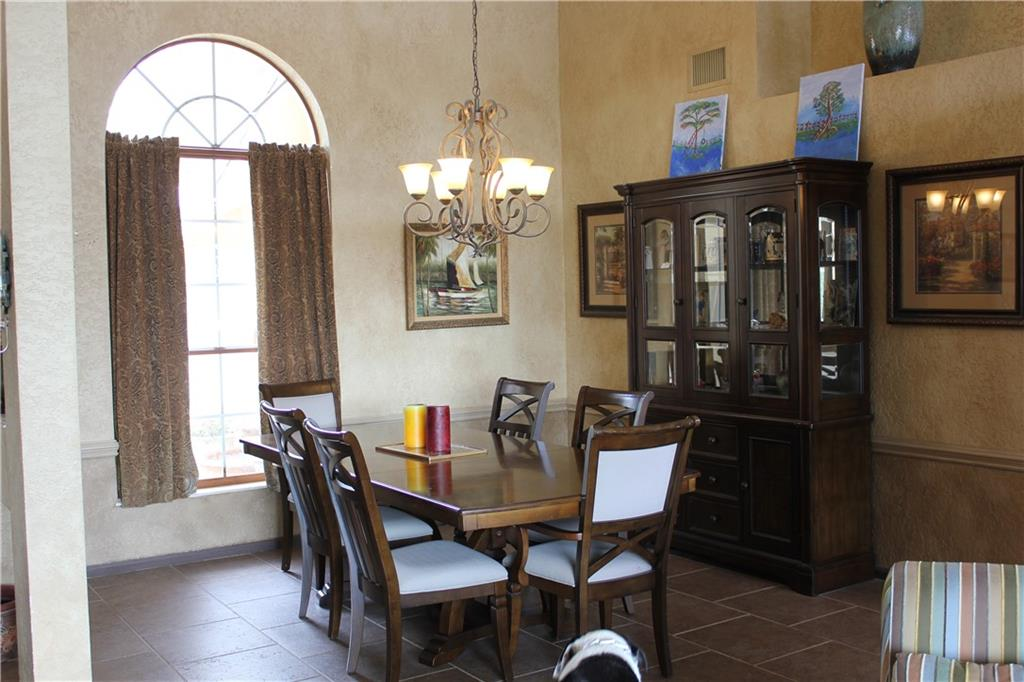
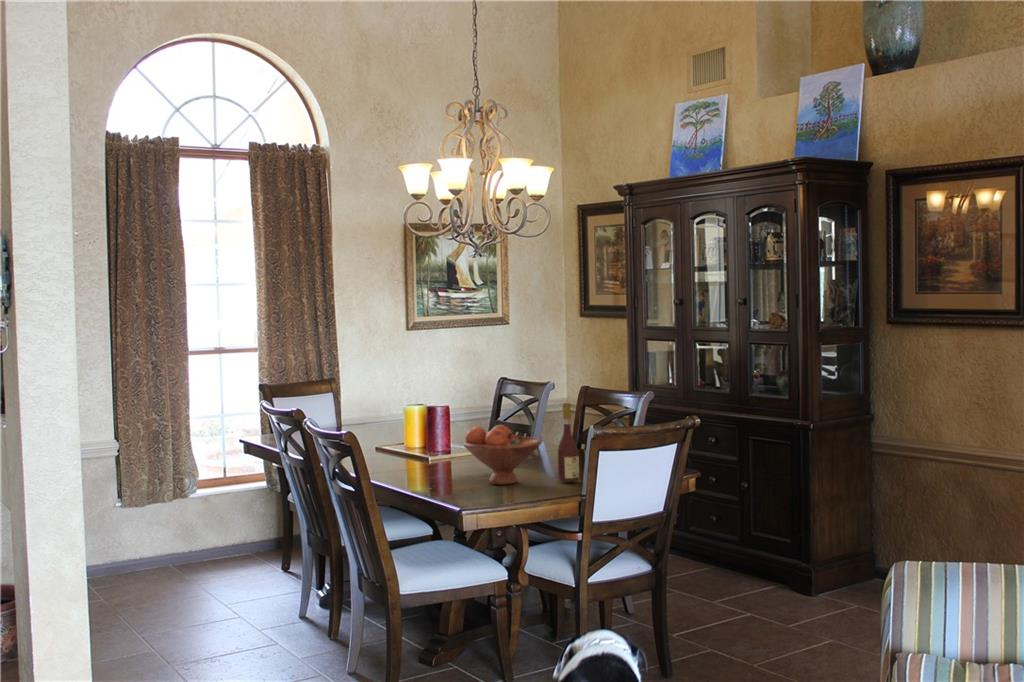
+ wine bottle (567, 442)
+ fruit bowl (502, 453)
